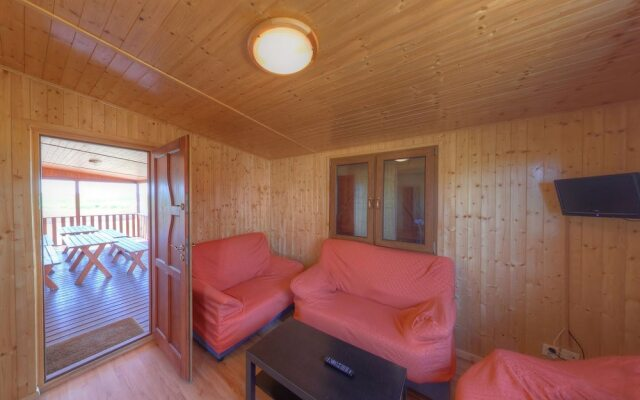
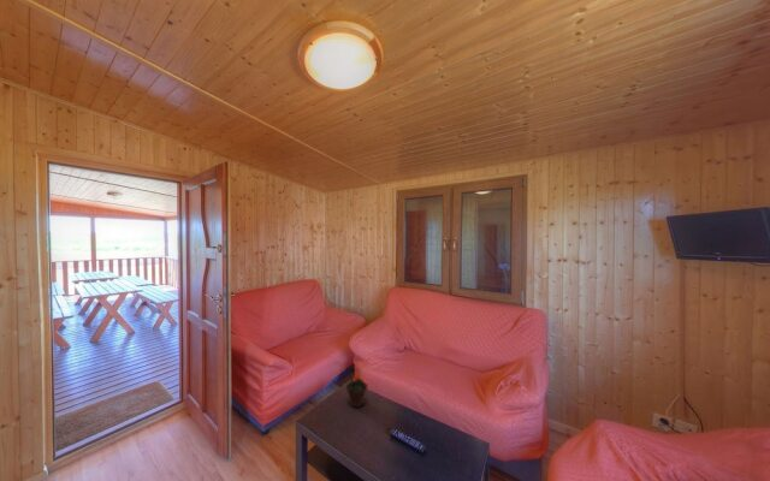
+ succulent plant (356, 387)
